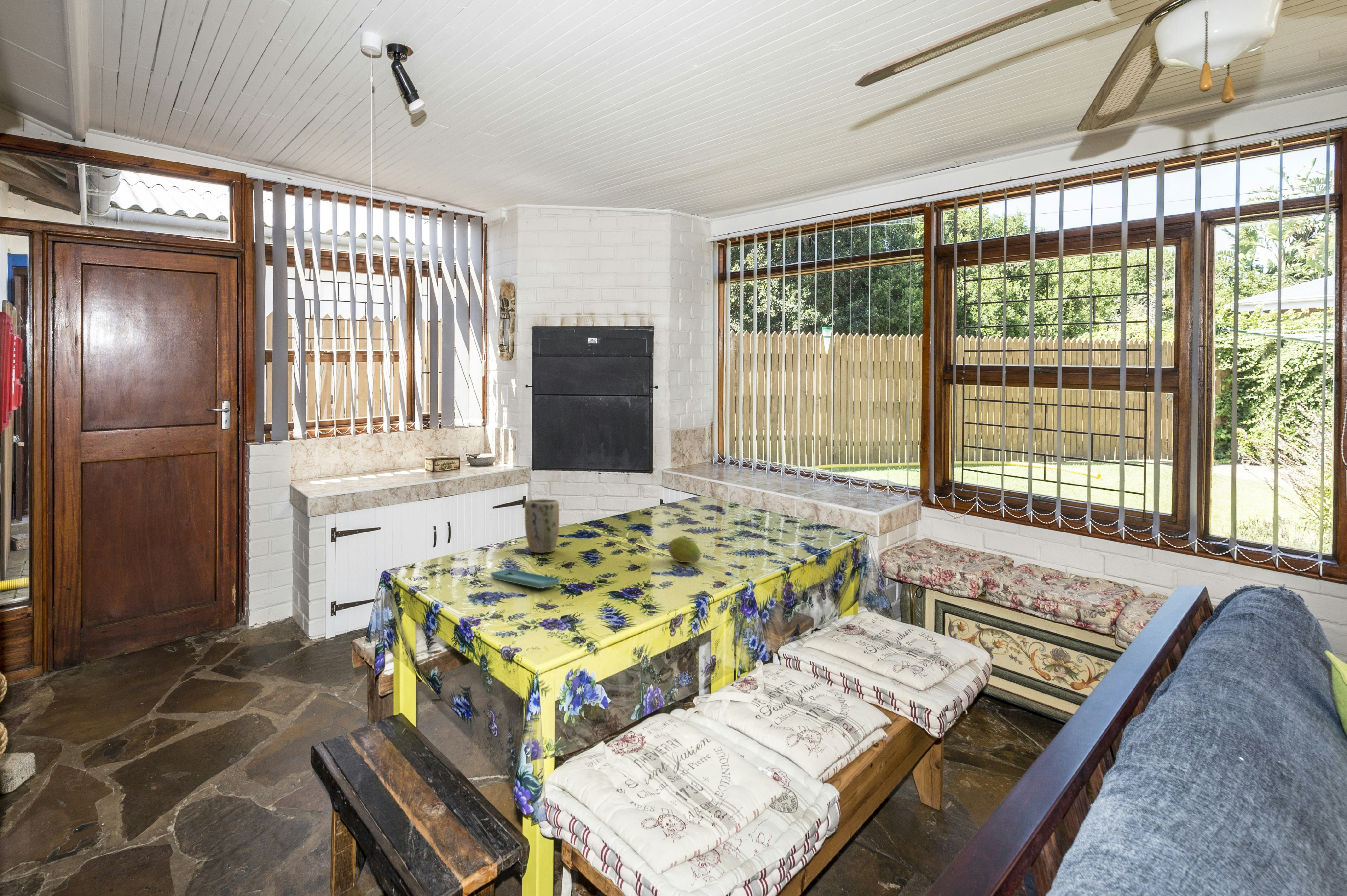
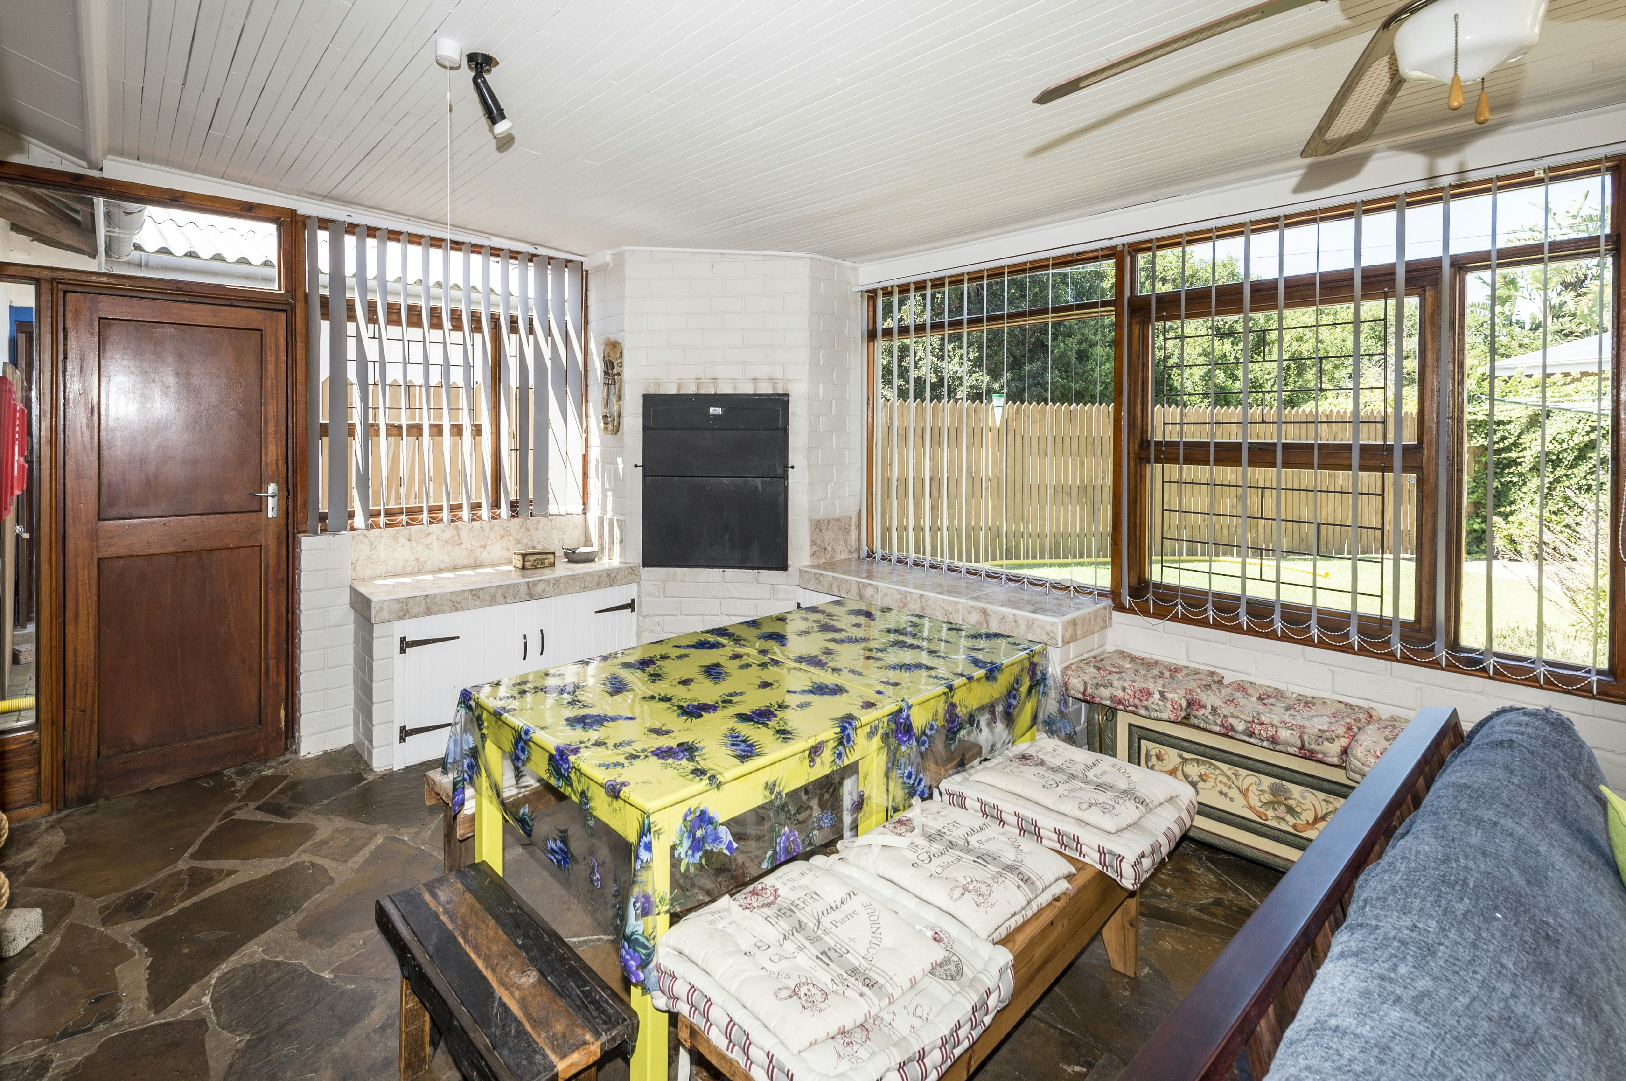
- plant pot (542, 526)
- saucer (525, 578)
- fruit (686, 550)
